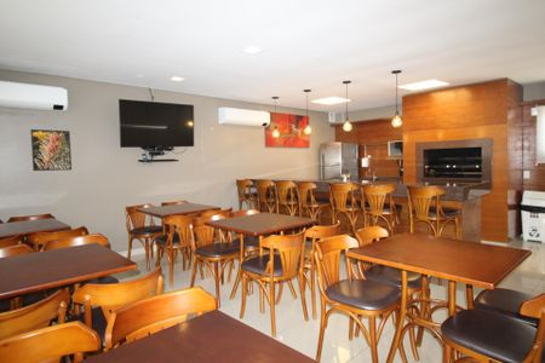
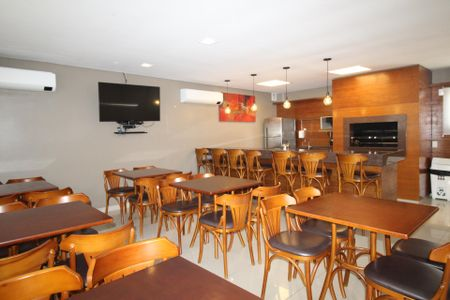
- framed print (51, 150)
